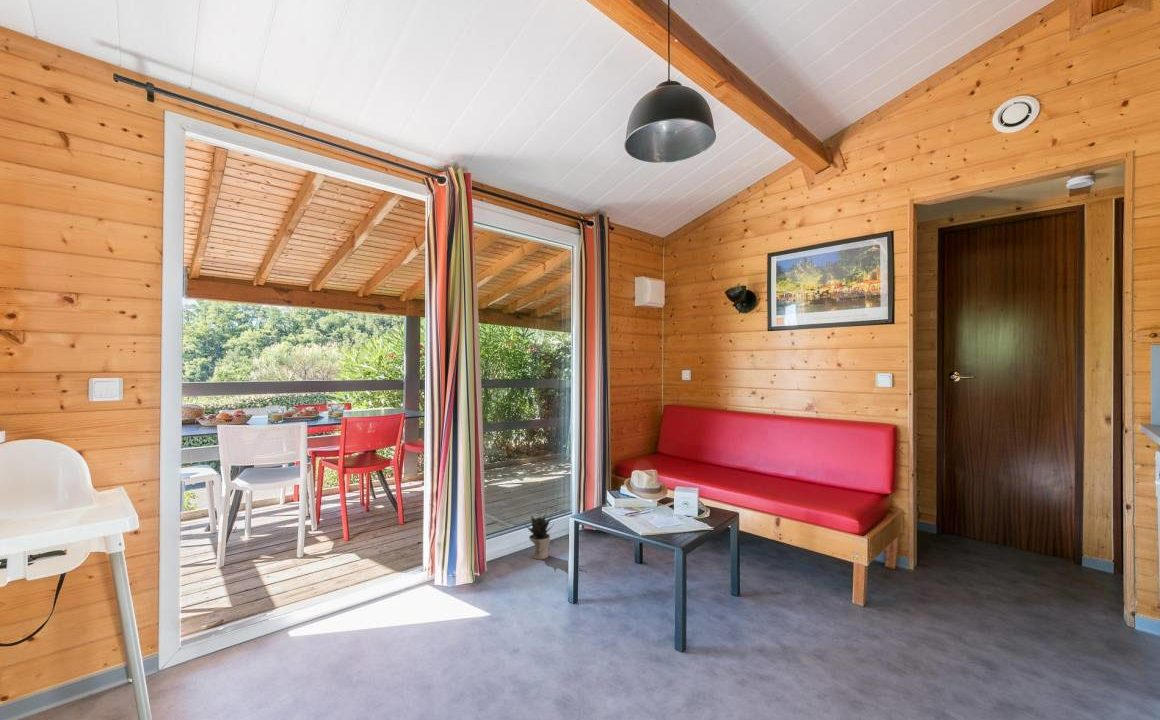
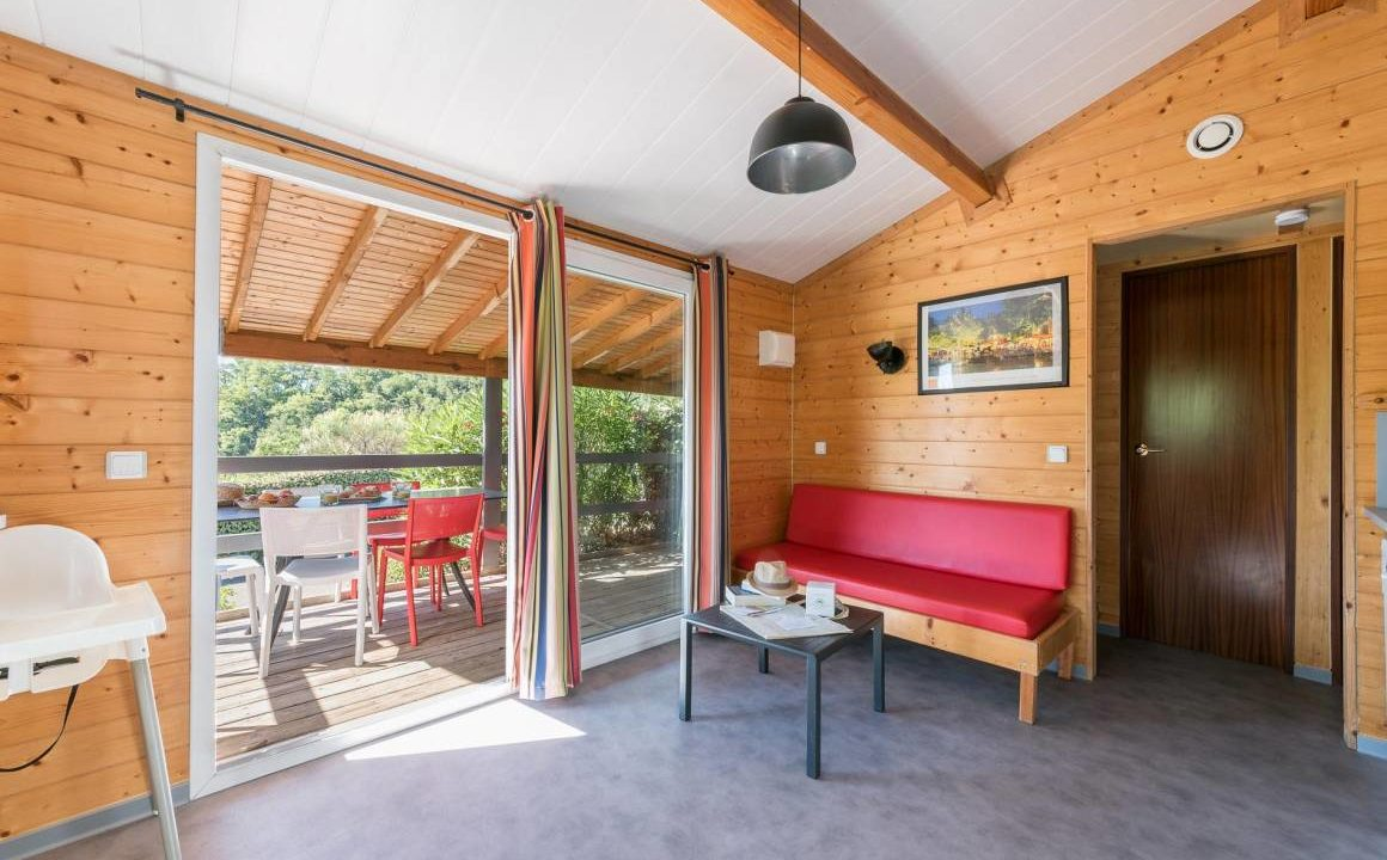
- potted plant (539, 534)
